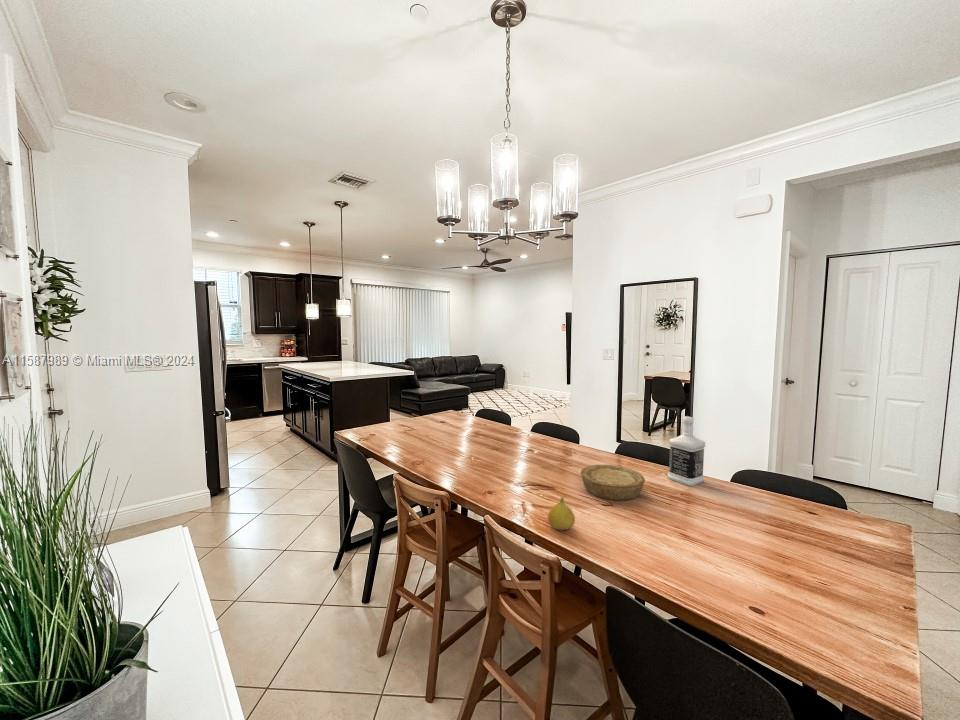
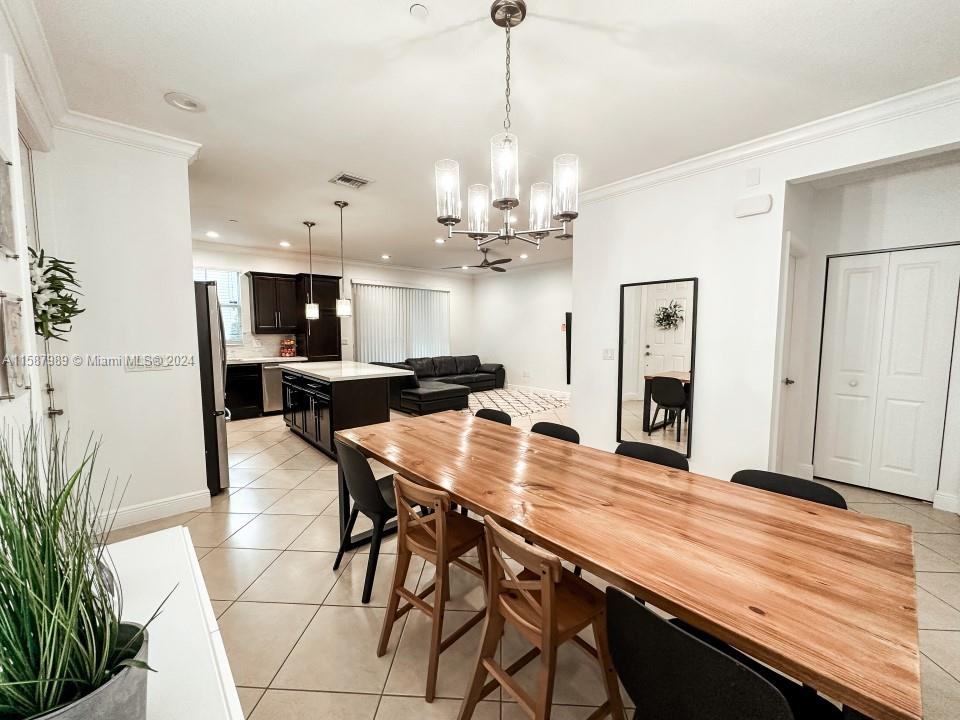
- bottle (686, 448)
- bowl (611, 482)
- fruit (561, 512)
